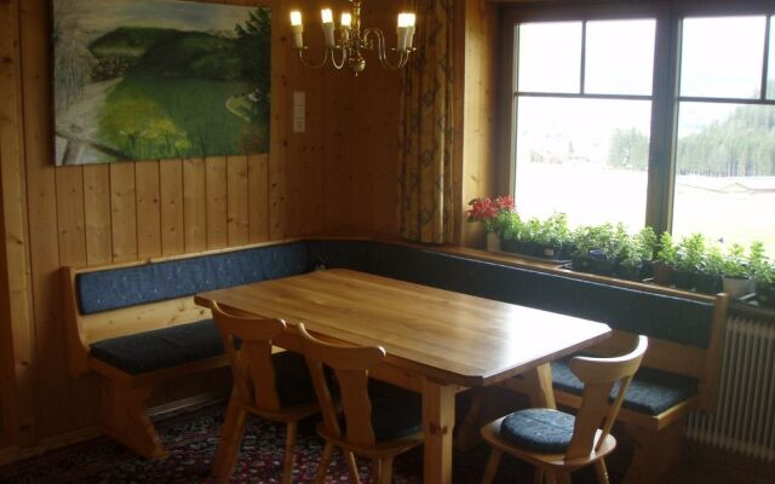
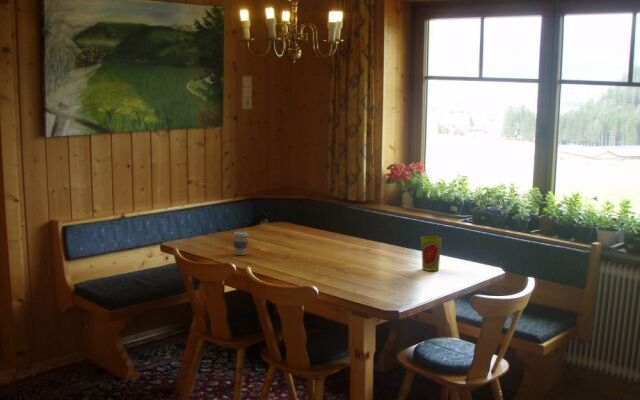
+ coffee cup (240, 243)
+ cup (430, 253)
